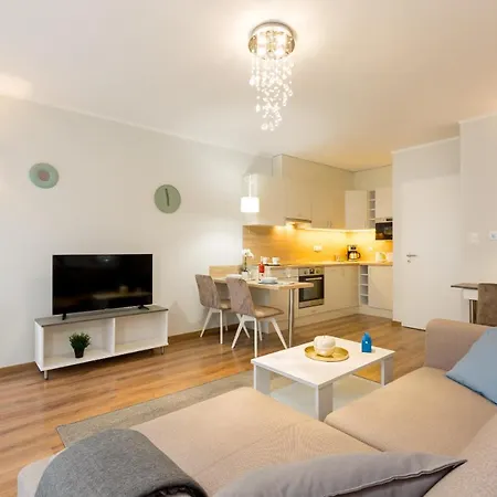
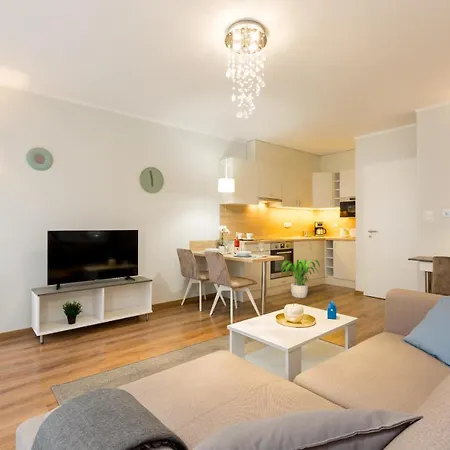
+ potted plant (300, 277)
